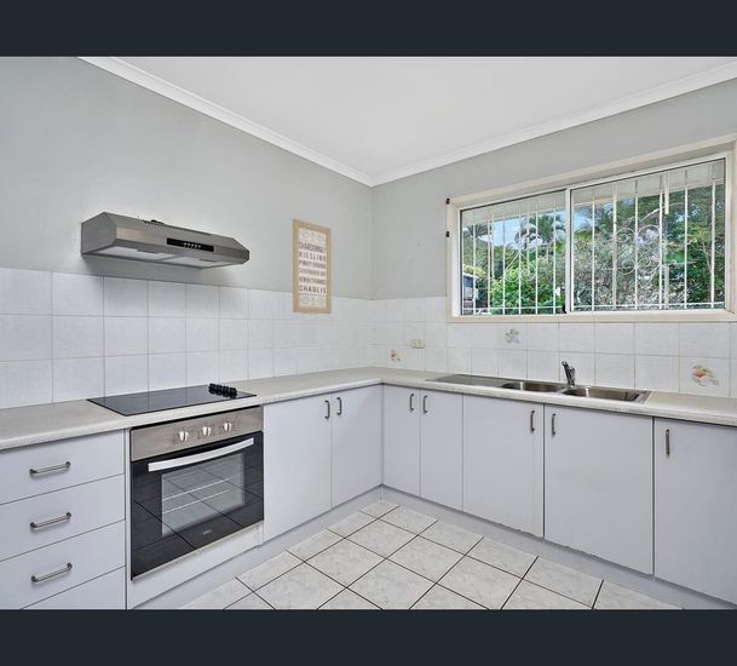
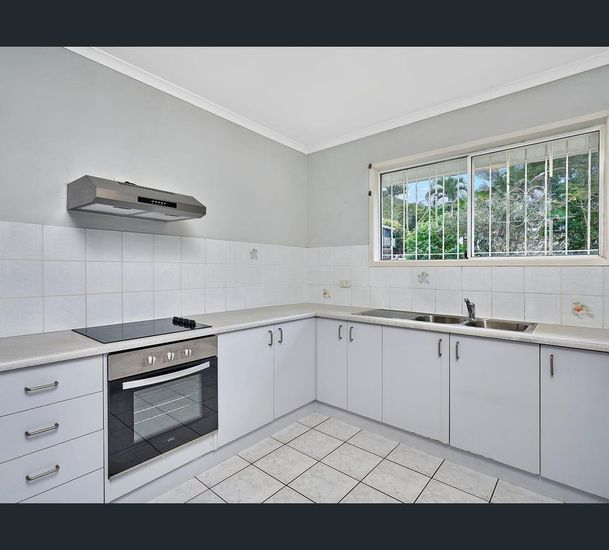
- wall art (312, 268)
